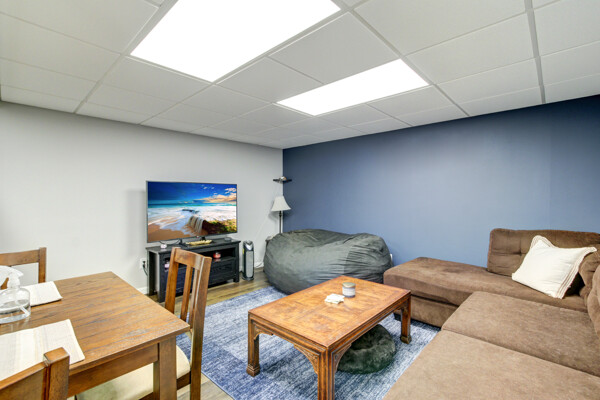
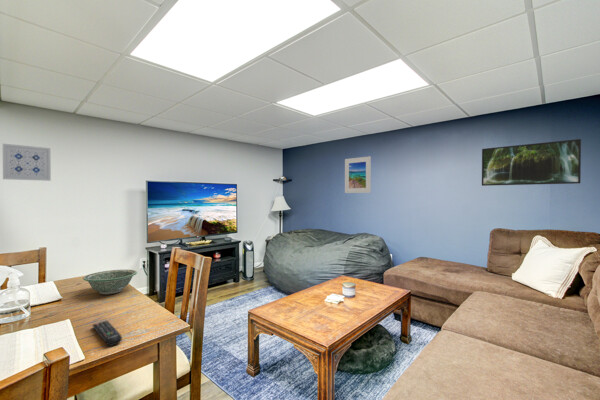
+ remote control (106, 332)
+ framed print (526, 164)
+ wall art (27, 163)
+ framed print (357, 175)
+ bowl (111, 282)
